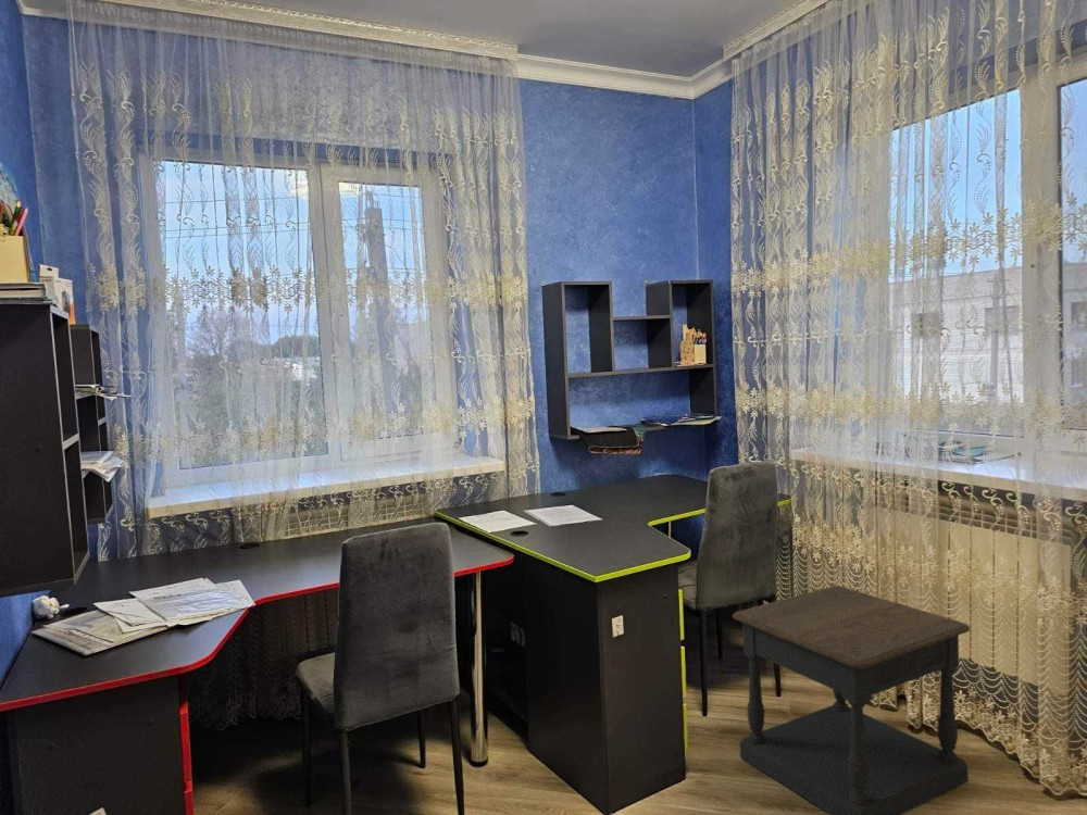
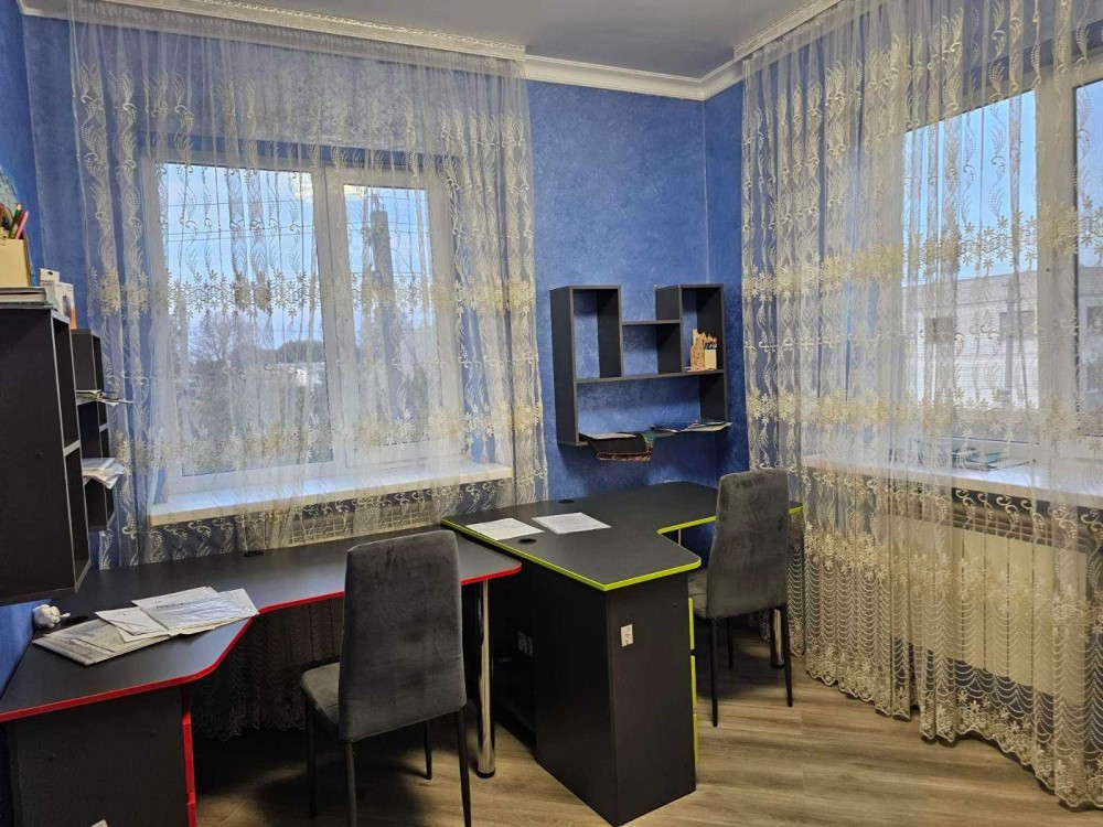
- side table (847, 693)
